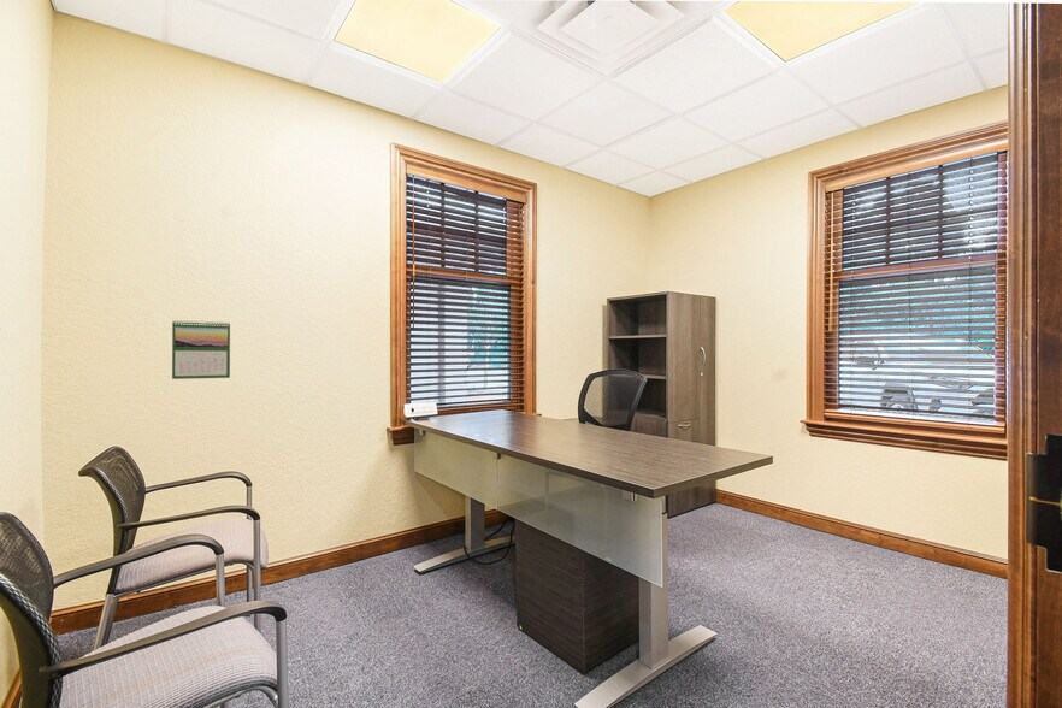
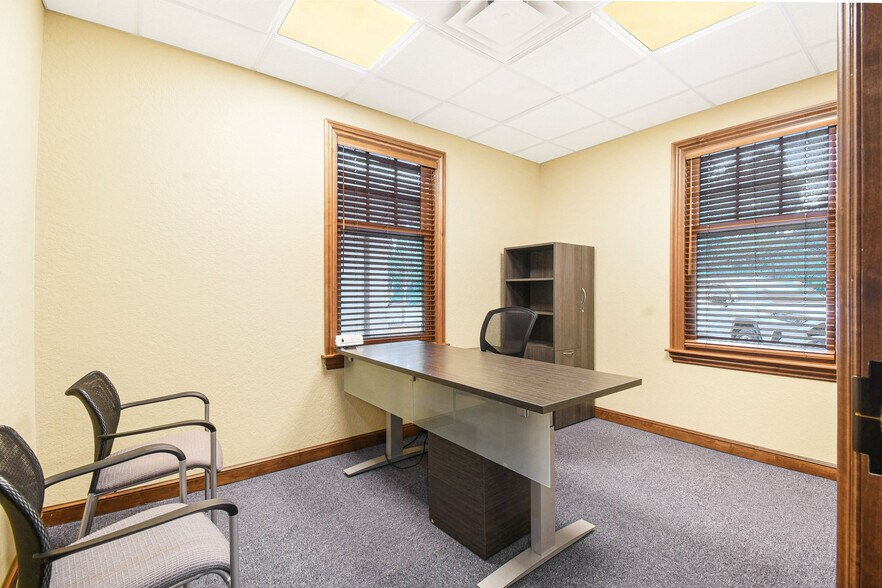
- calendar (201, 349)
